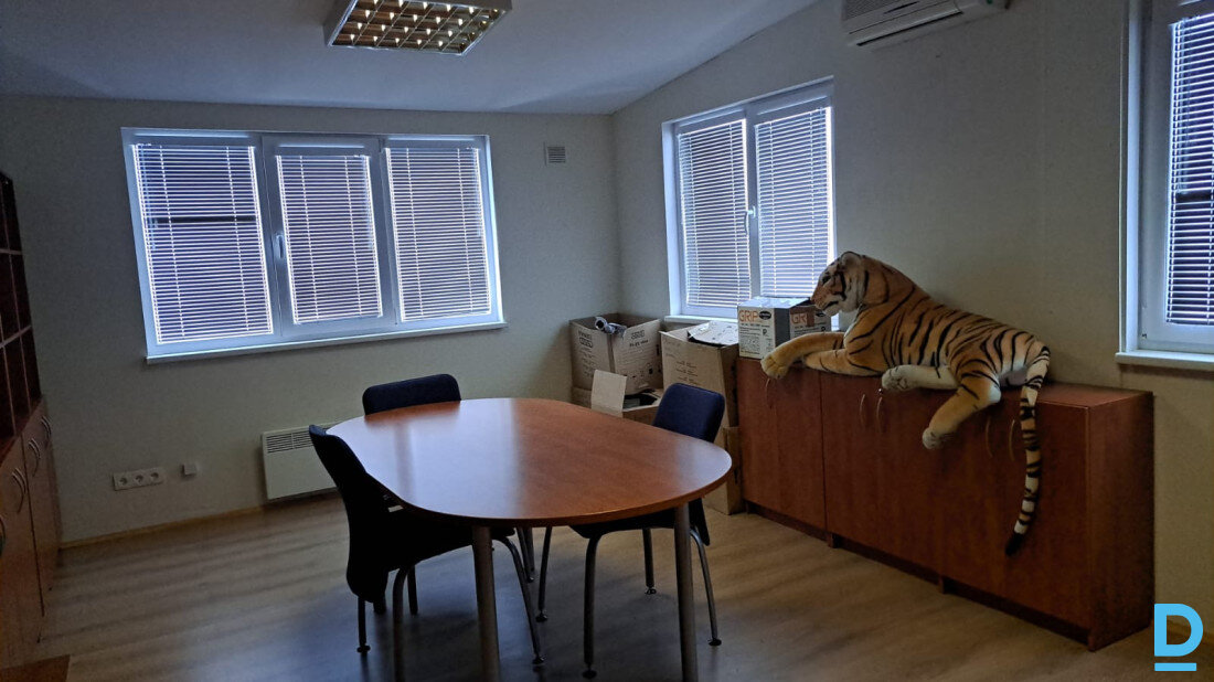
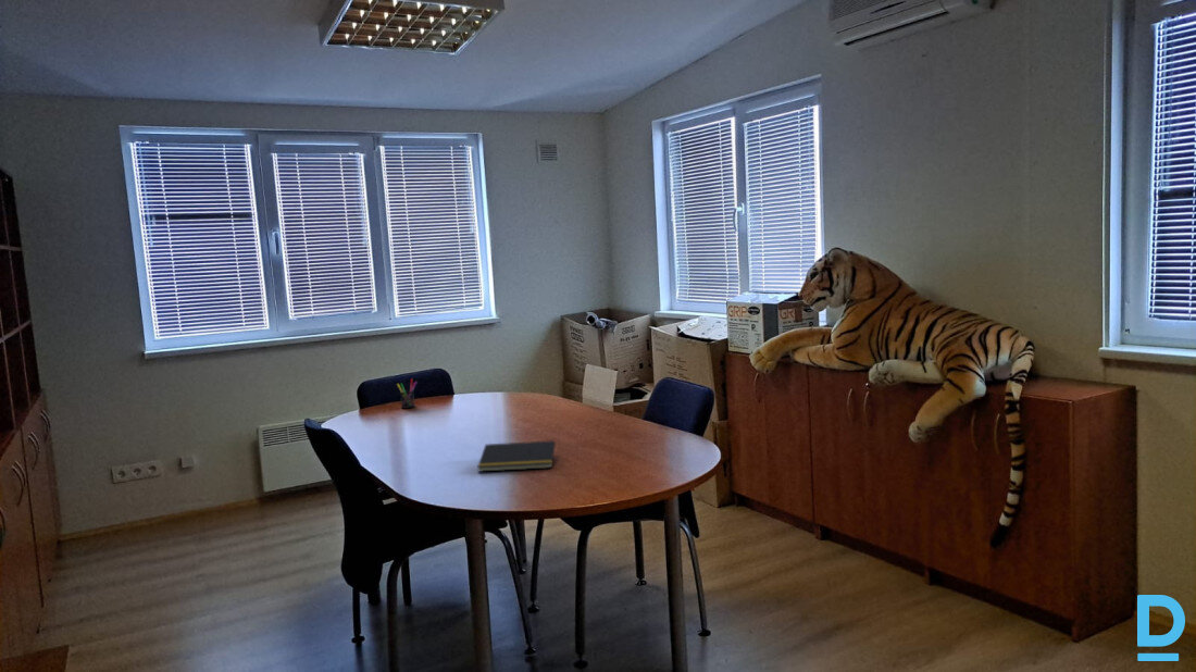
+ notepad (516, 456)
+ pen holder (407, 393)
